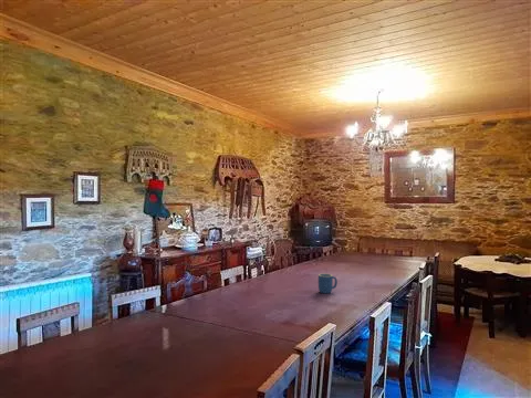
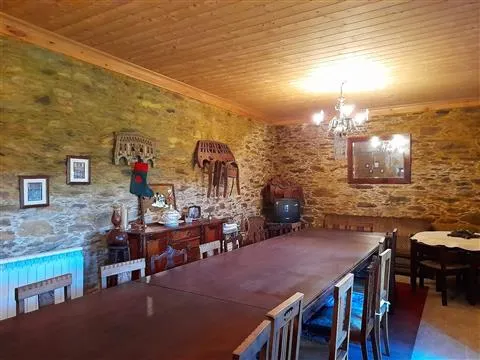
- mug (326, 283)
